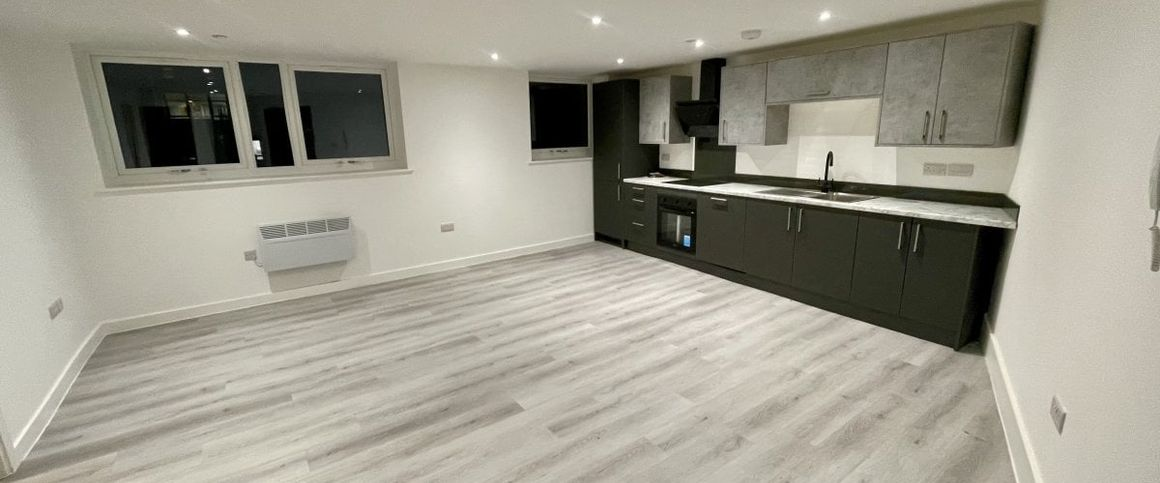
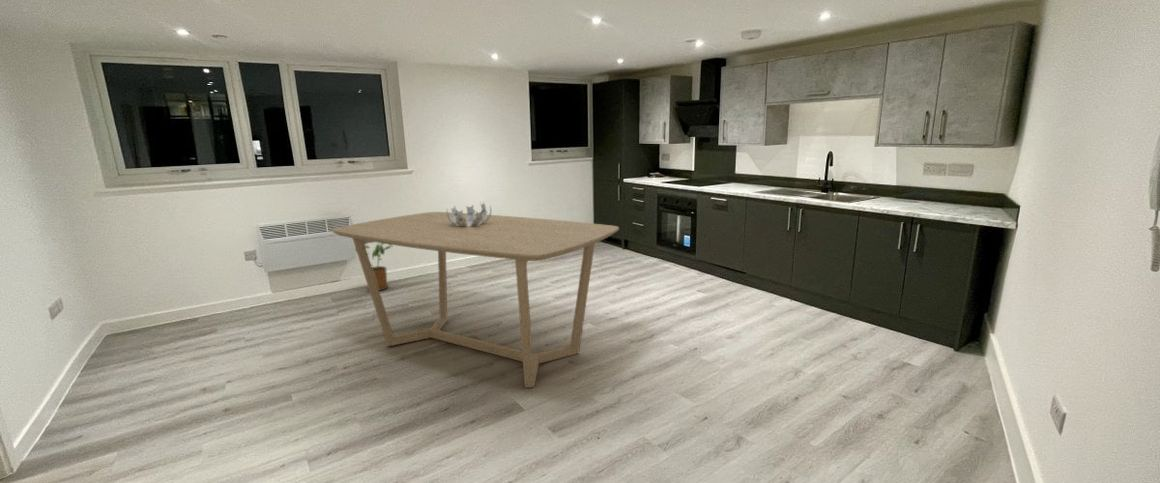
+ decorative bowl (469, 213)
+ house plant (378, 260)
+ dining table (446, 290)
